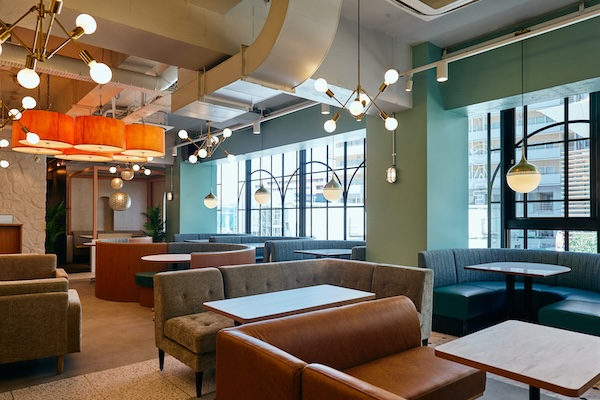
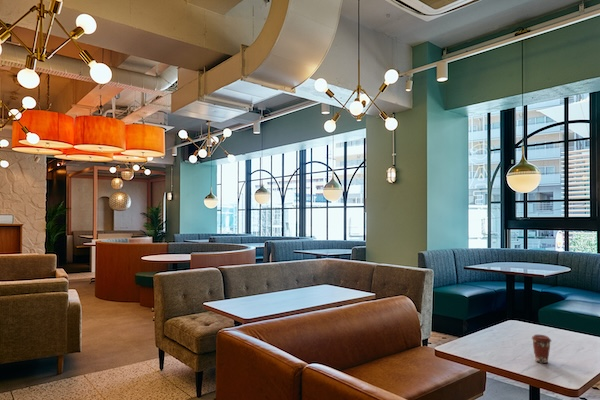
+ coffee cup (541, 348)
